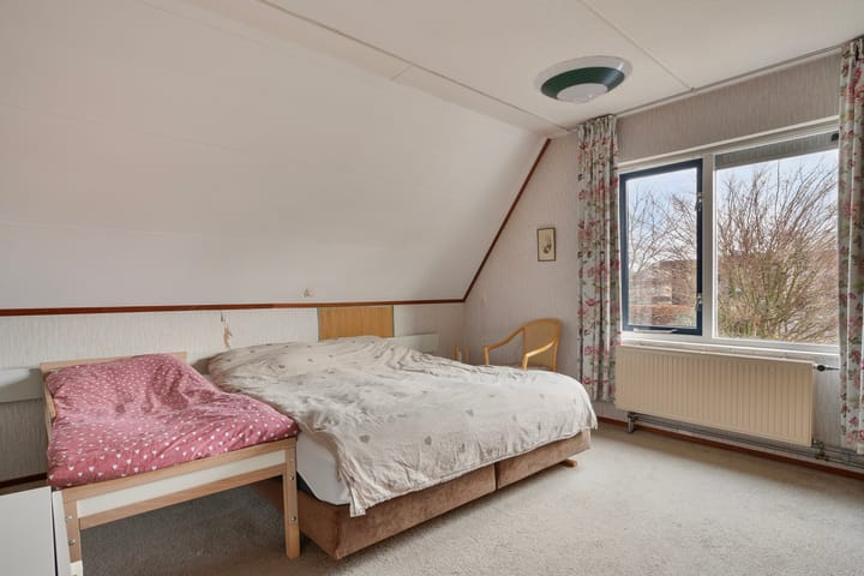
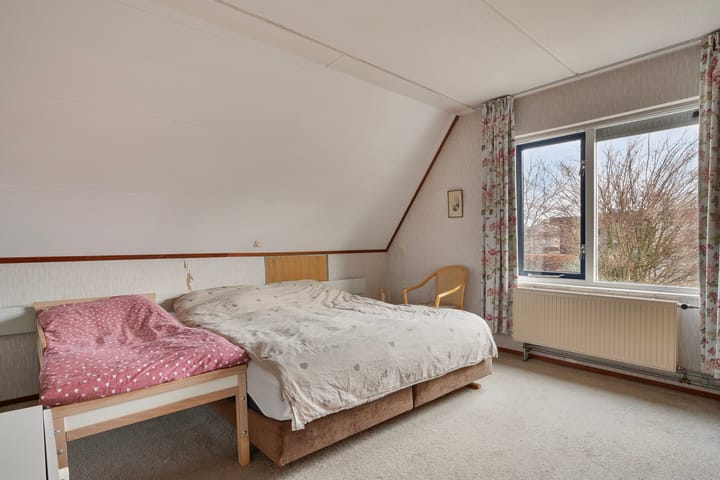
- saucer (581, 89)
